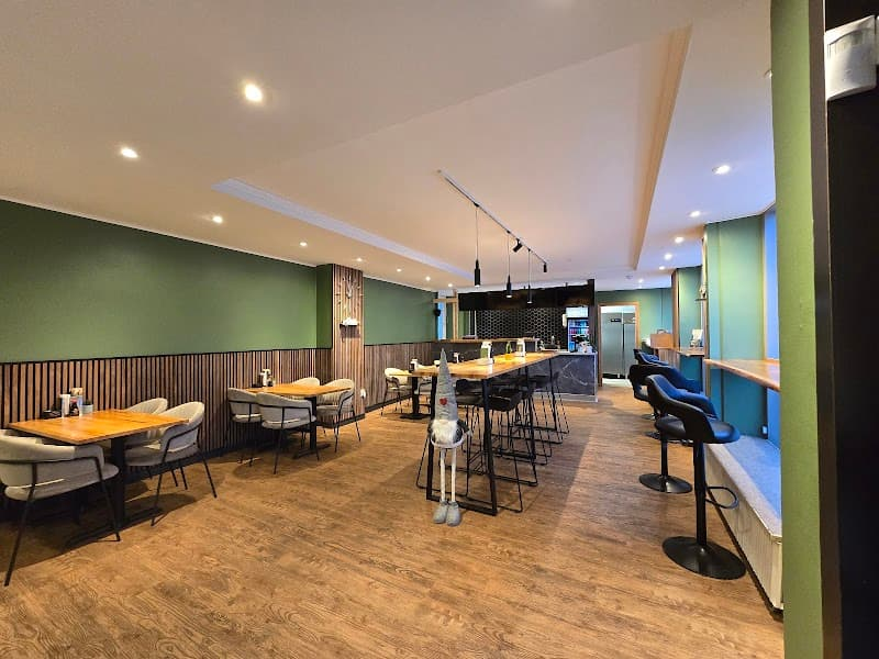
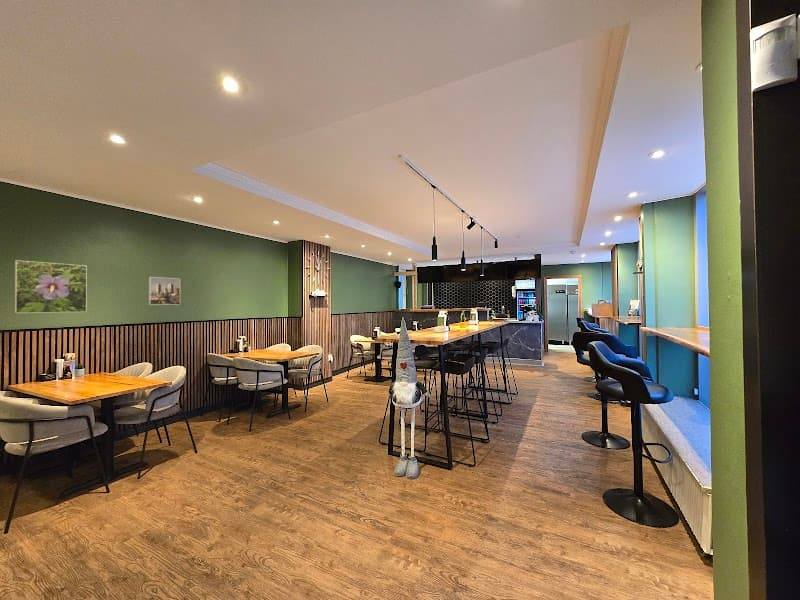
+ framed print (165, 291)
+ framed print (53, 287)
